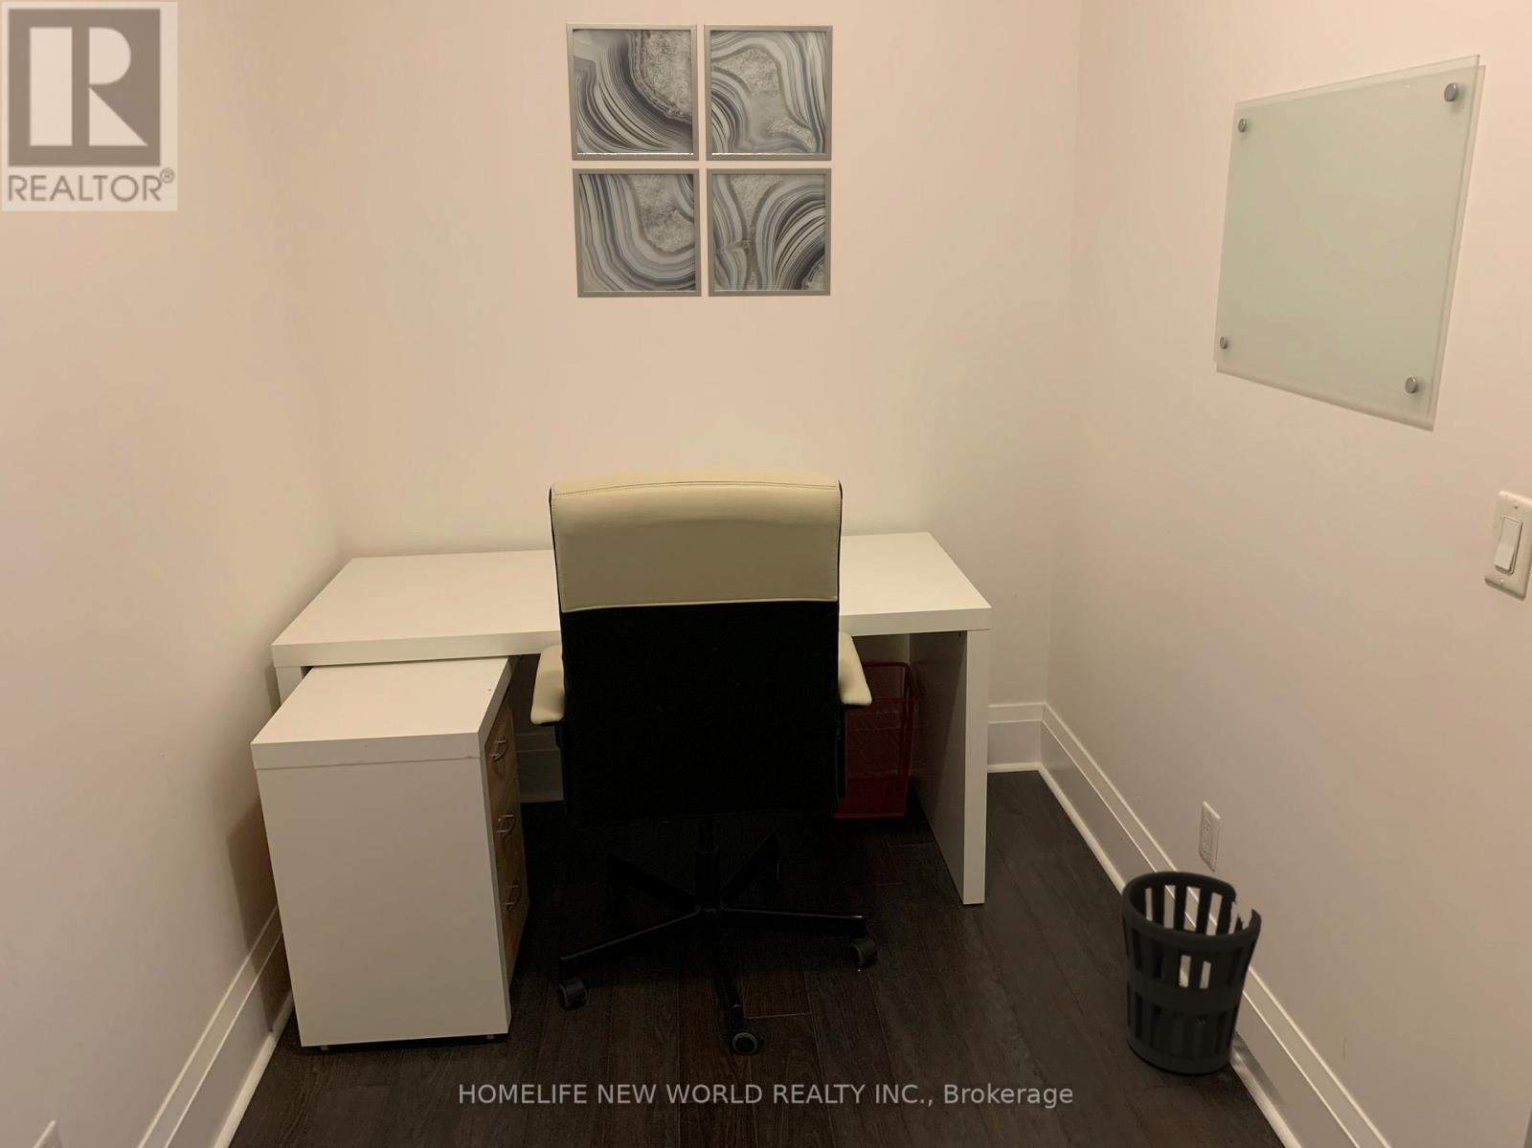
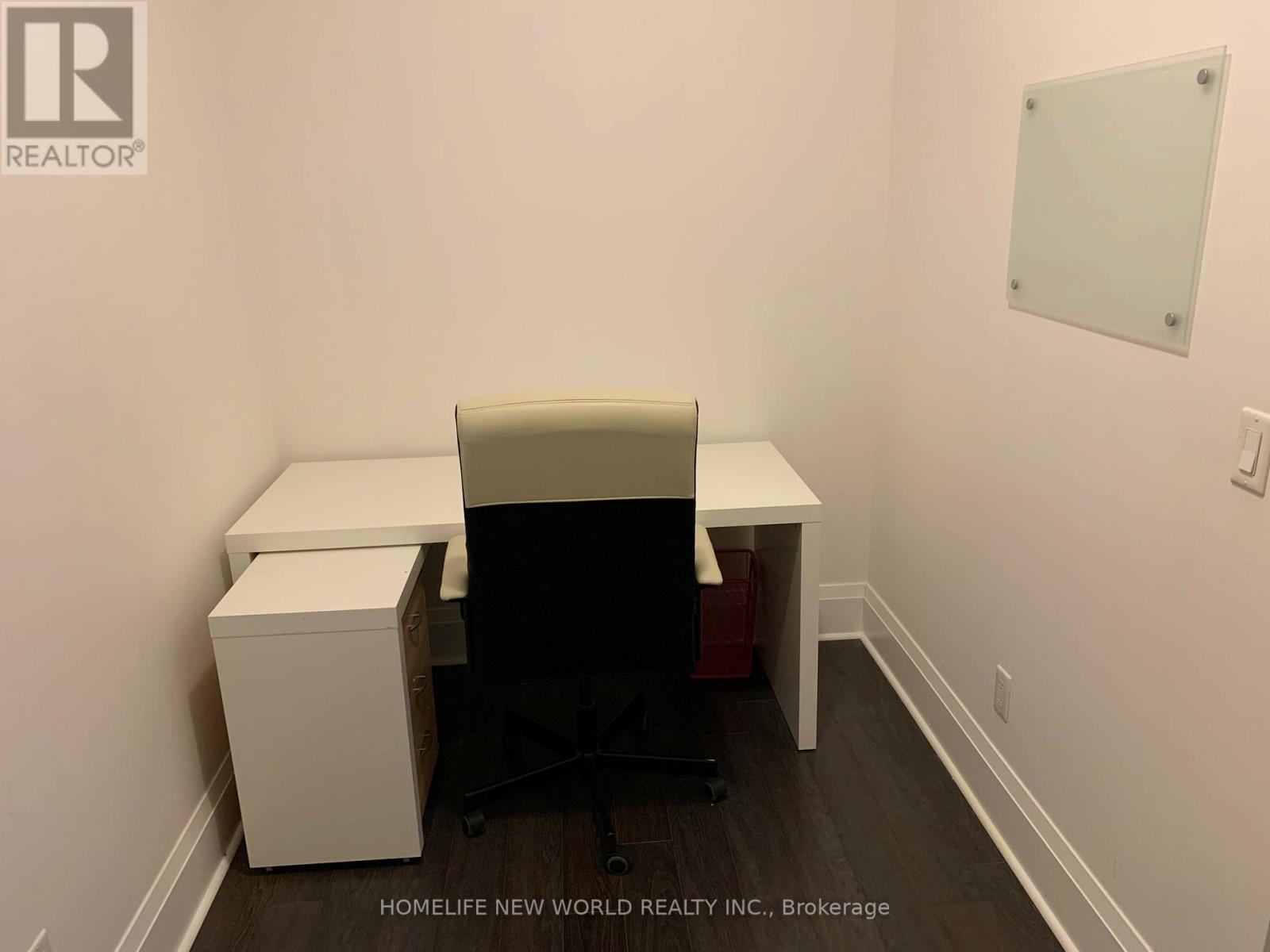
- wastebasket (1180, 972)
- wall art (706, 159)
